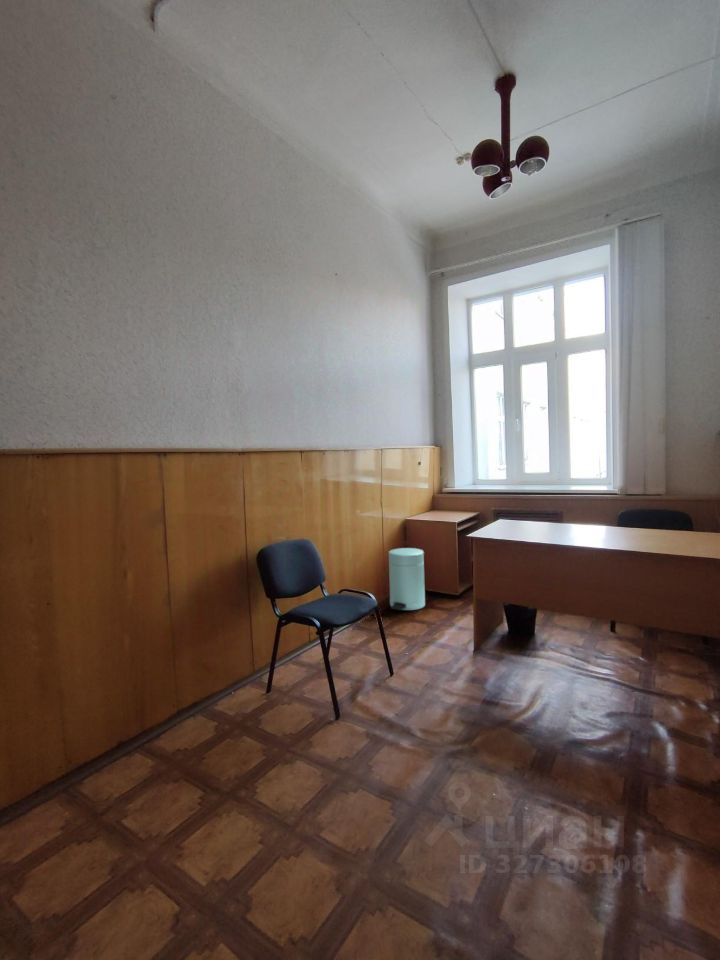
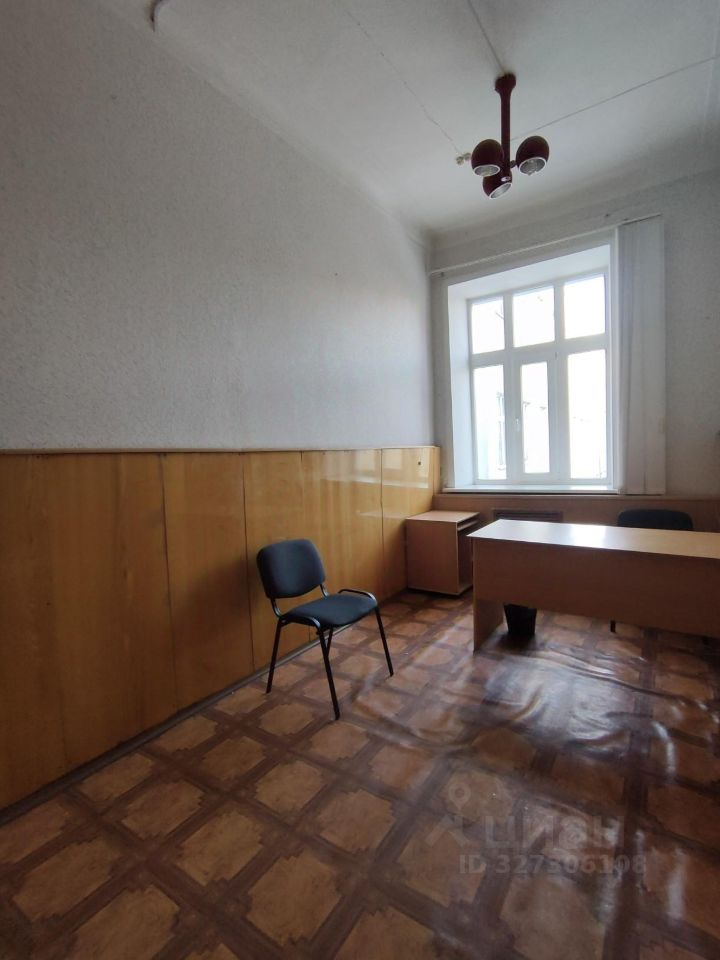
- trash can (405, 578)
